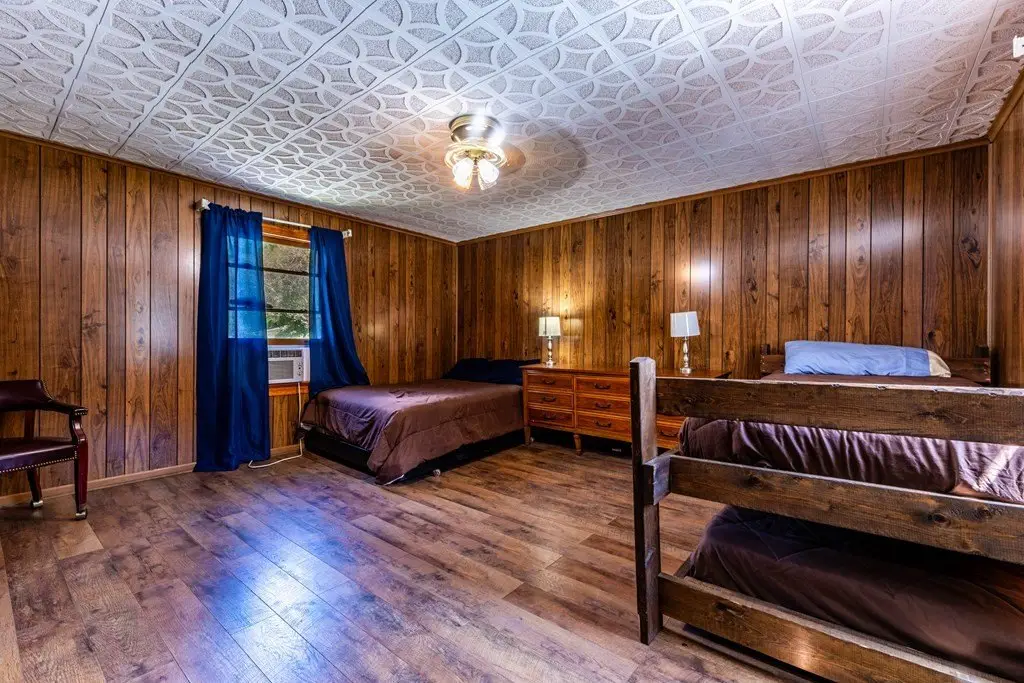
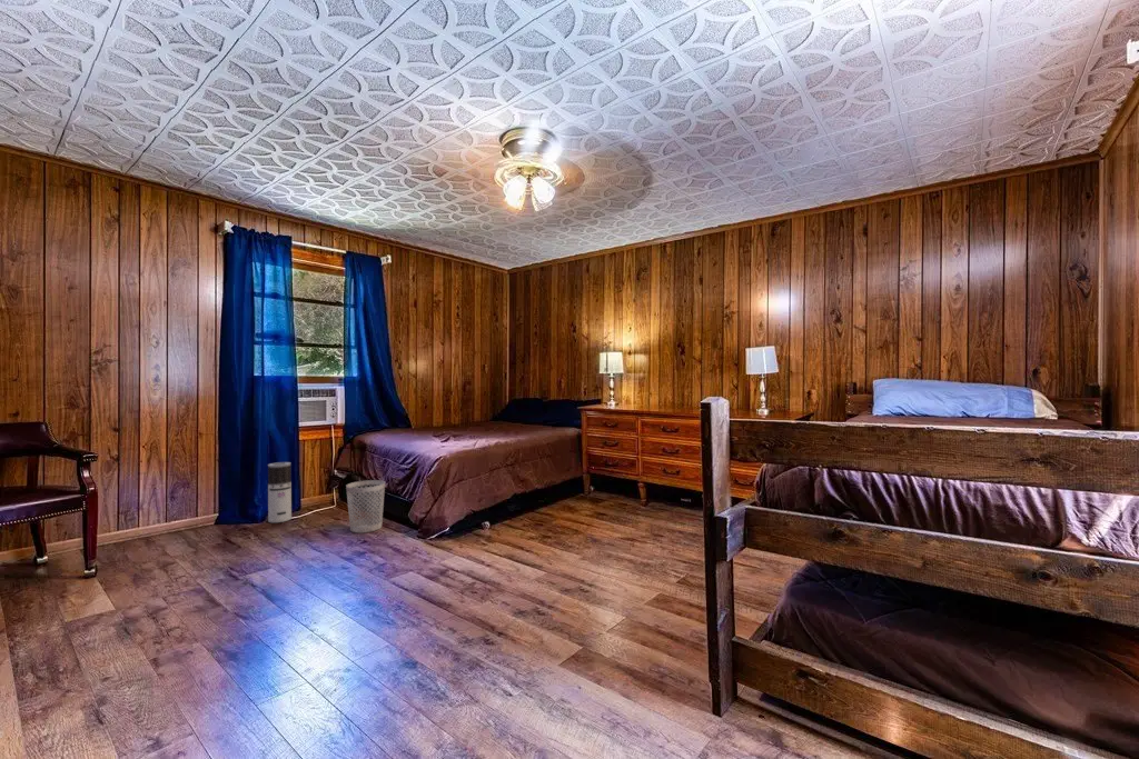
+ wastebasket (366, 506)
+ air purifier (279, 491)
